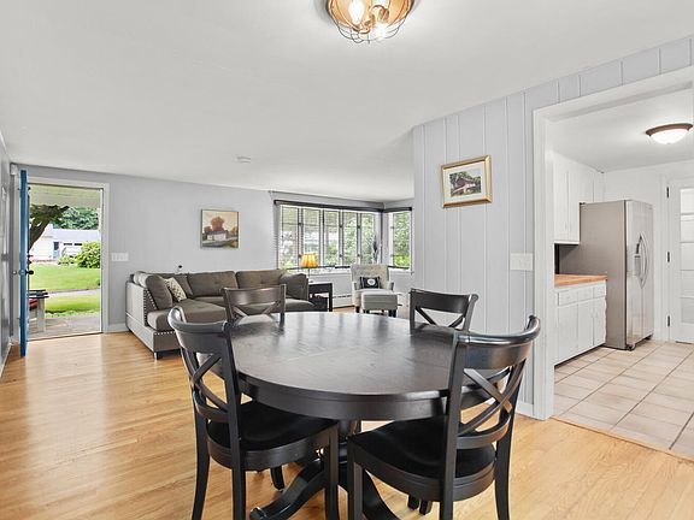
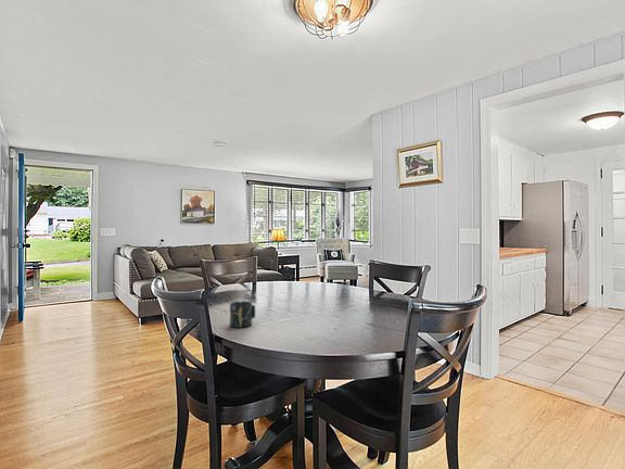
+ cup (243, 313)
